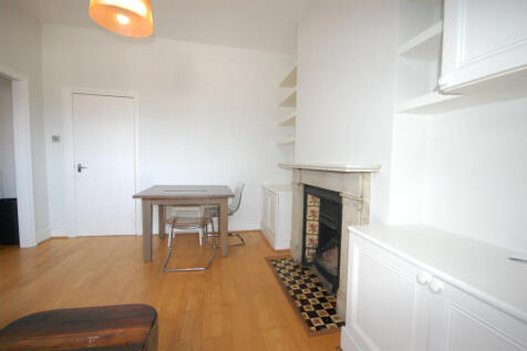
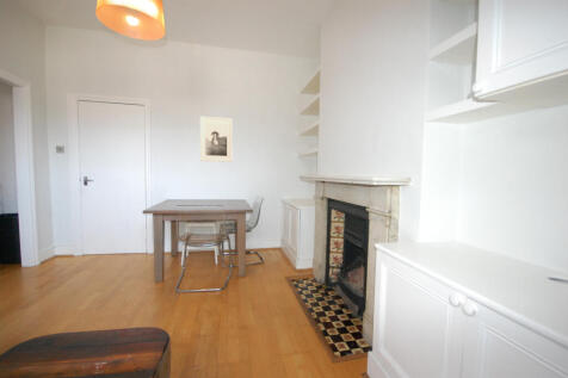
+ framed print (216, 140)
